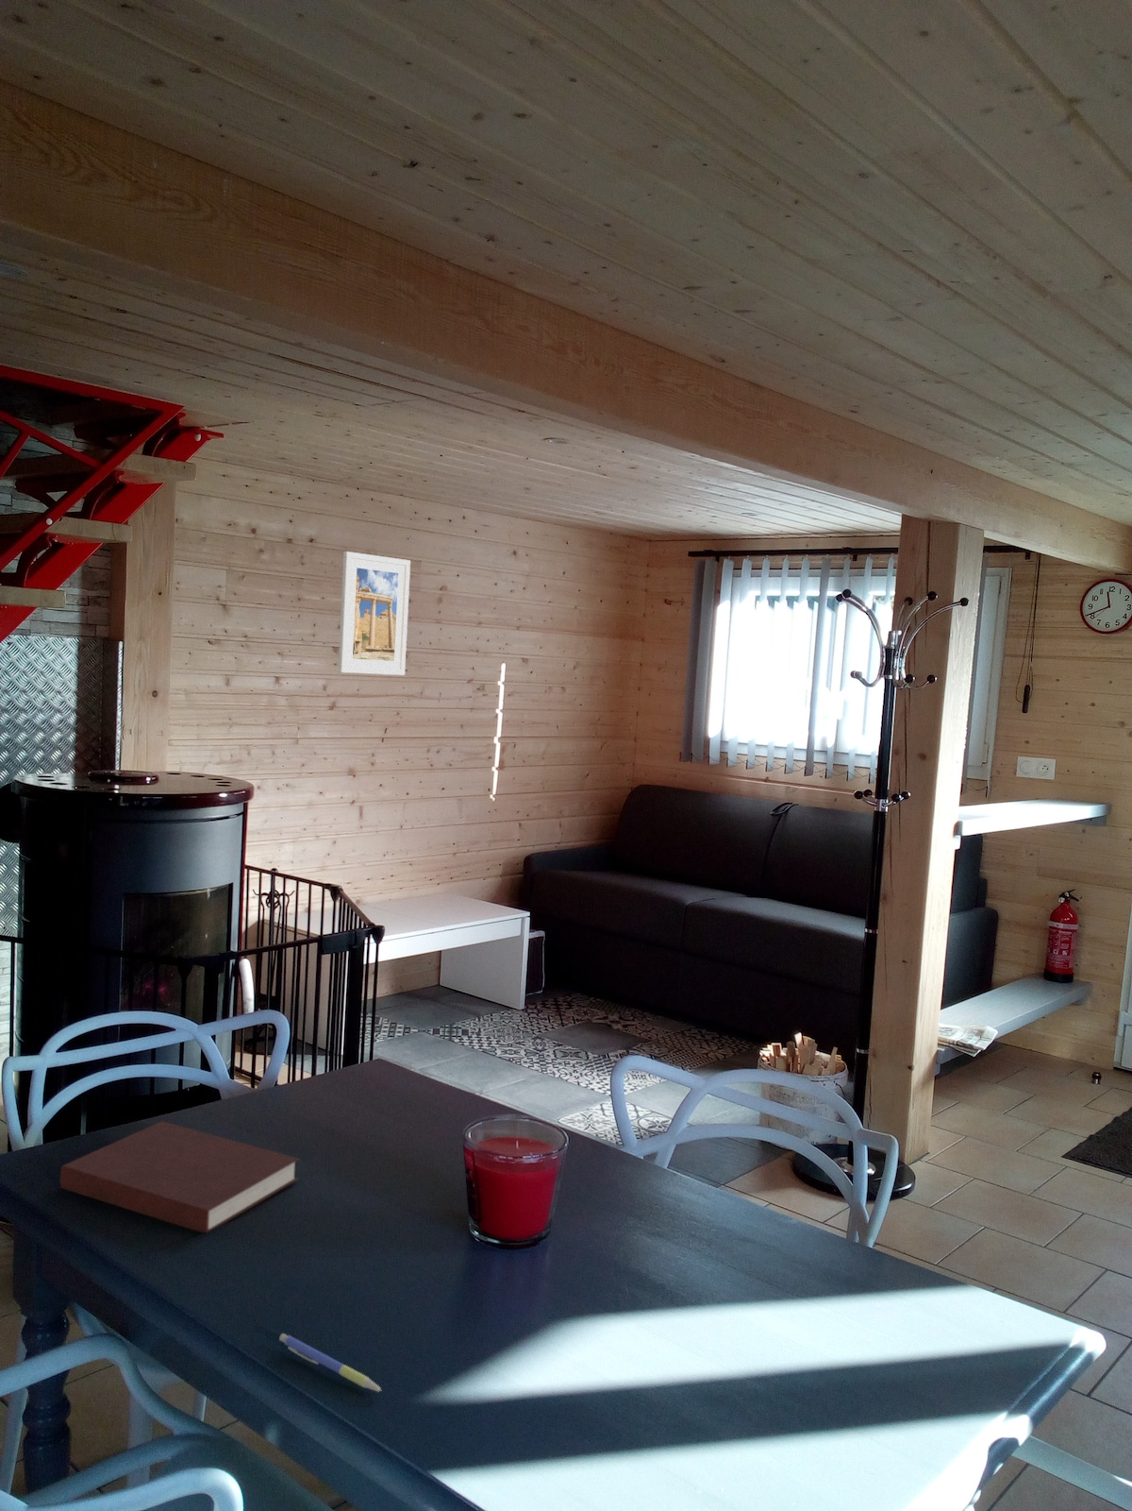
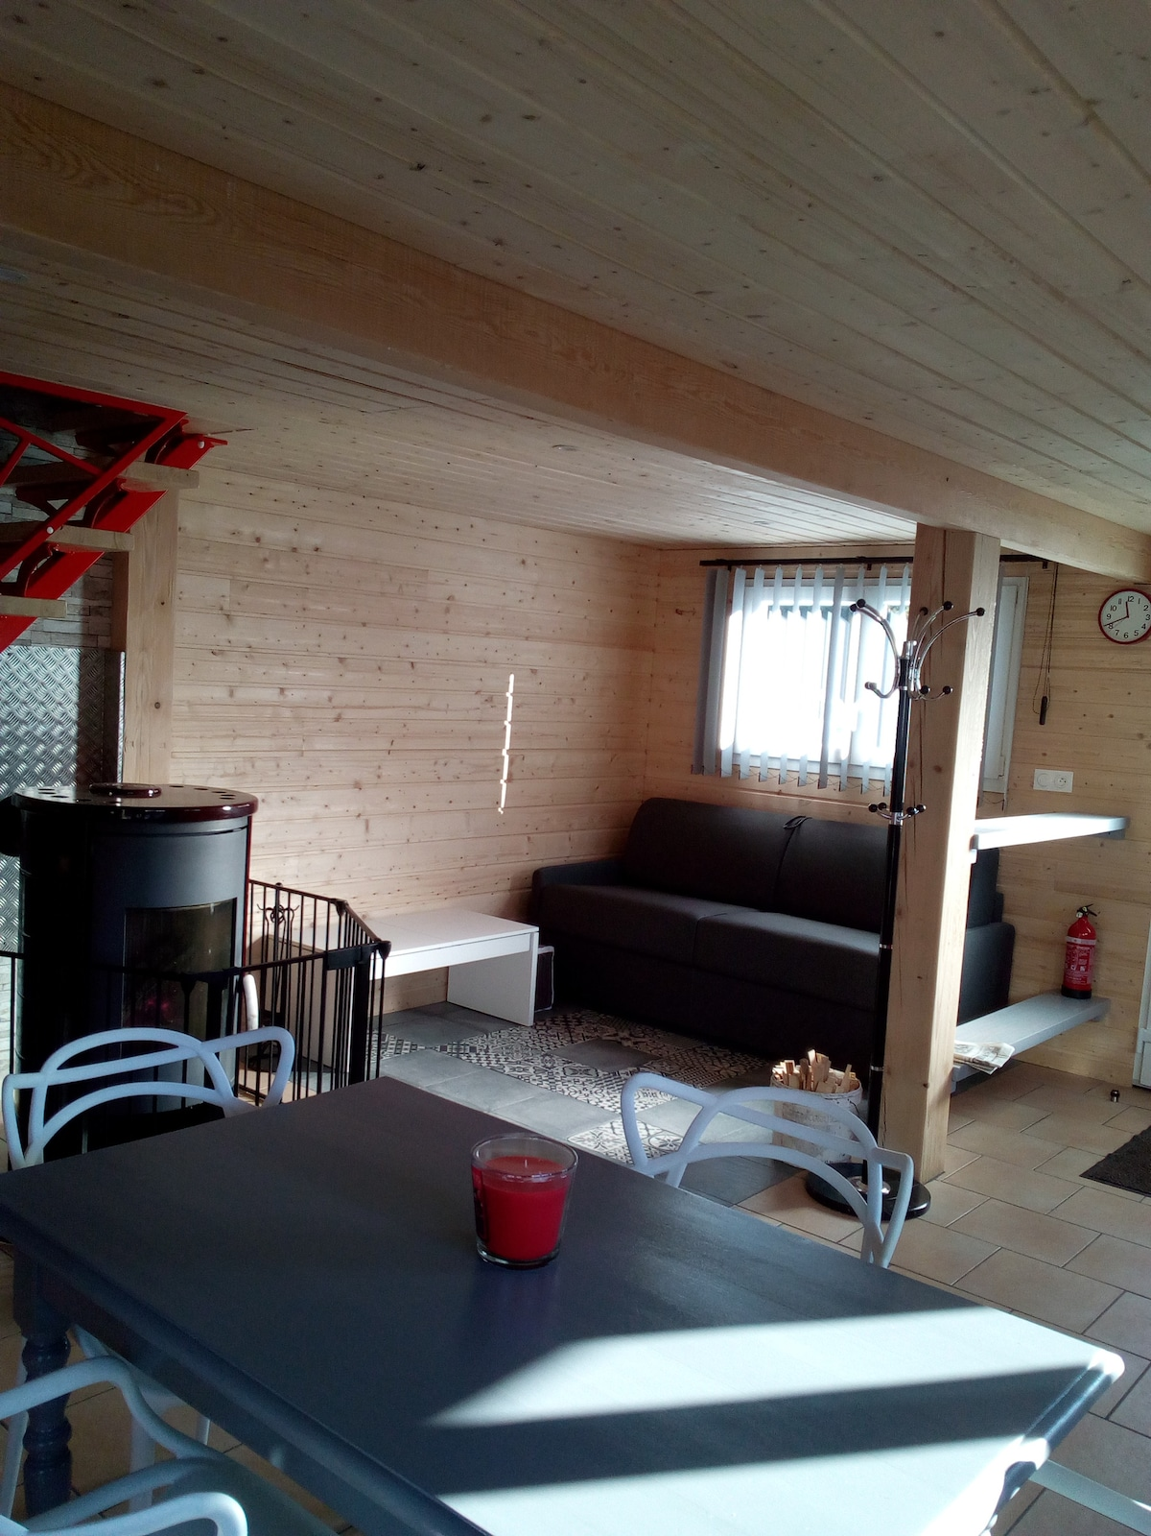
- notebook (181, 1173)
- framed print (375, 615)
- pen (329, 1362)
